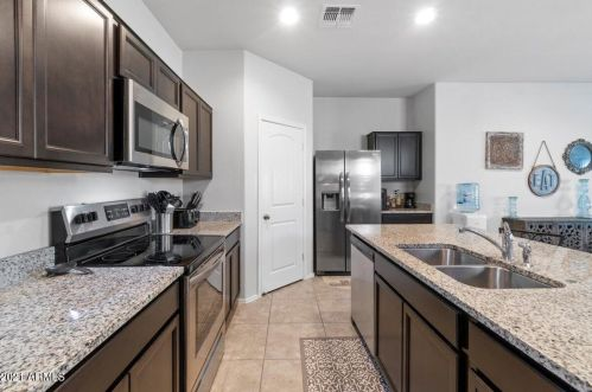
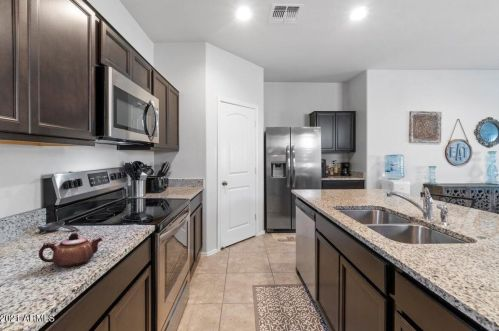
+ teapot (72, 247)
